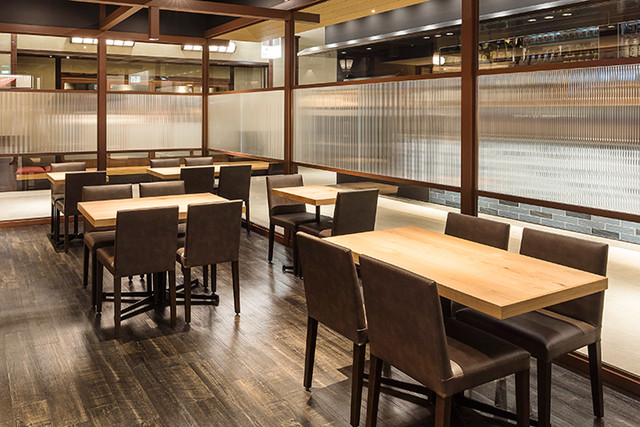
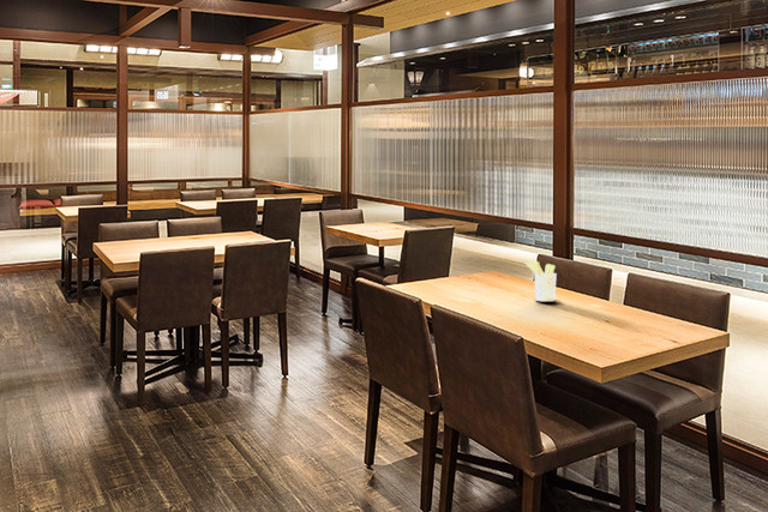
+ utensil holder (540, 279)
